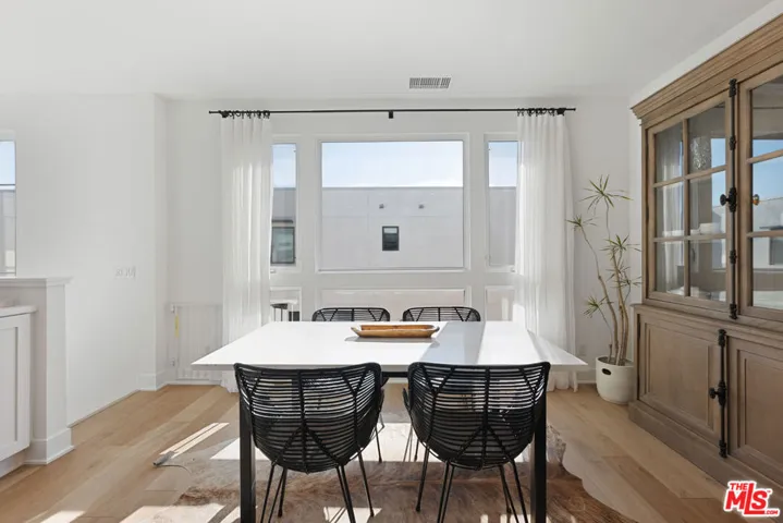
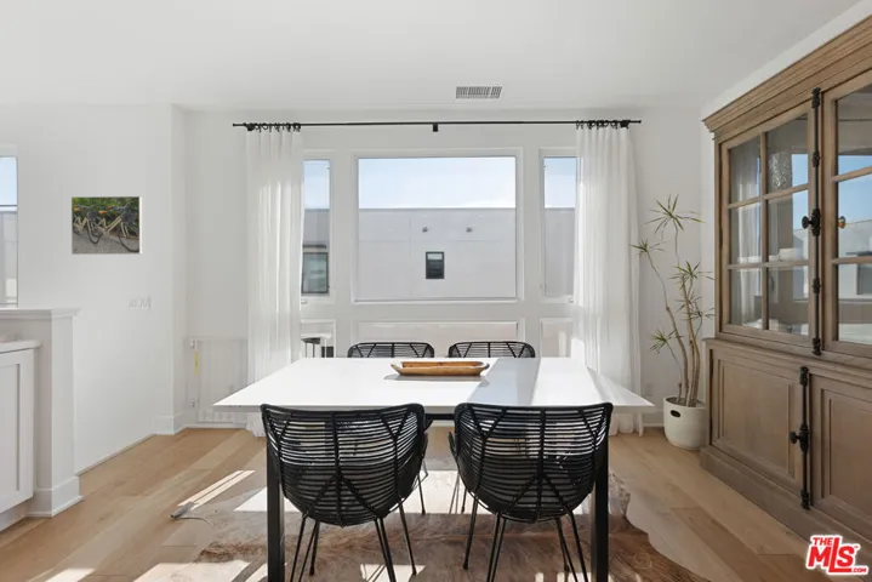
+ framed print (107, 226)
